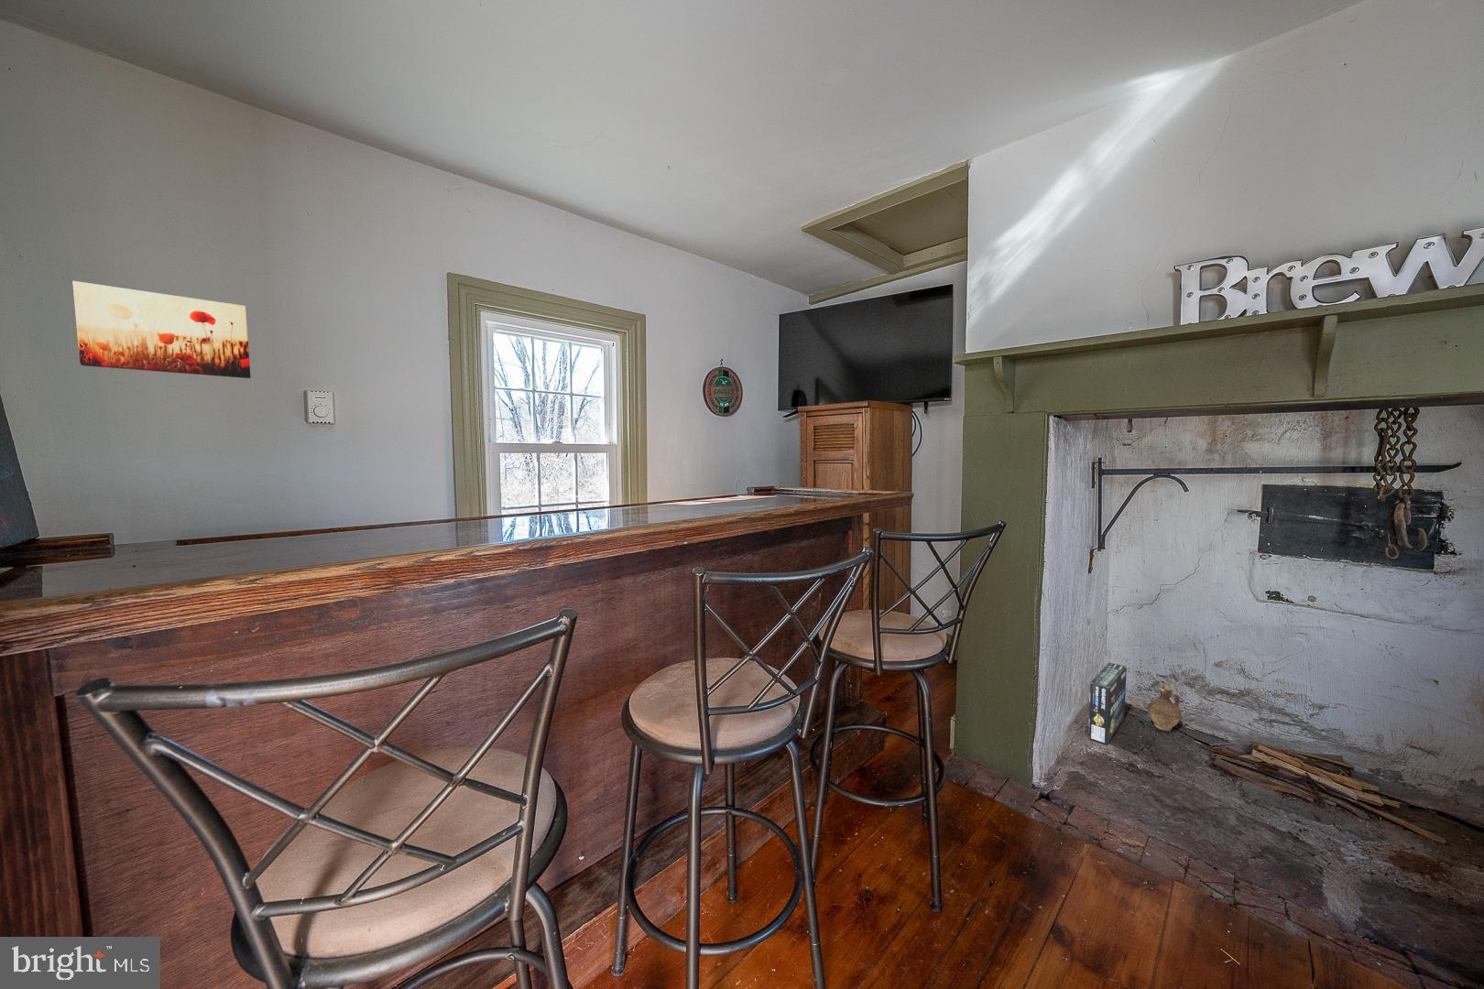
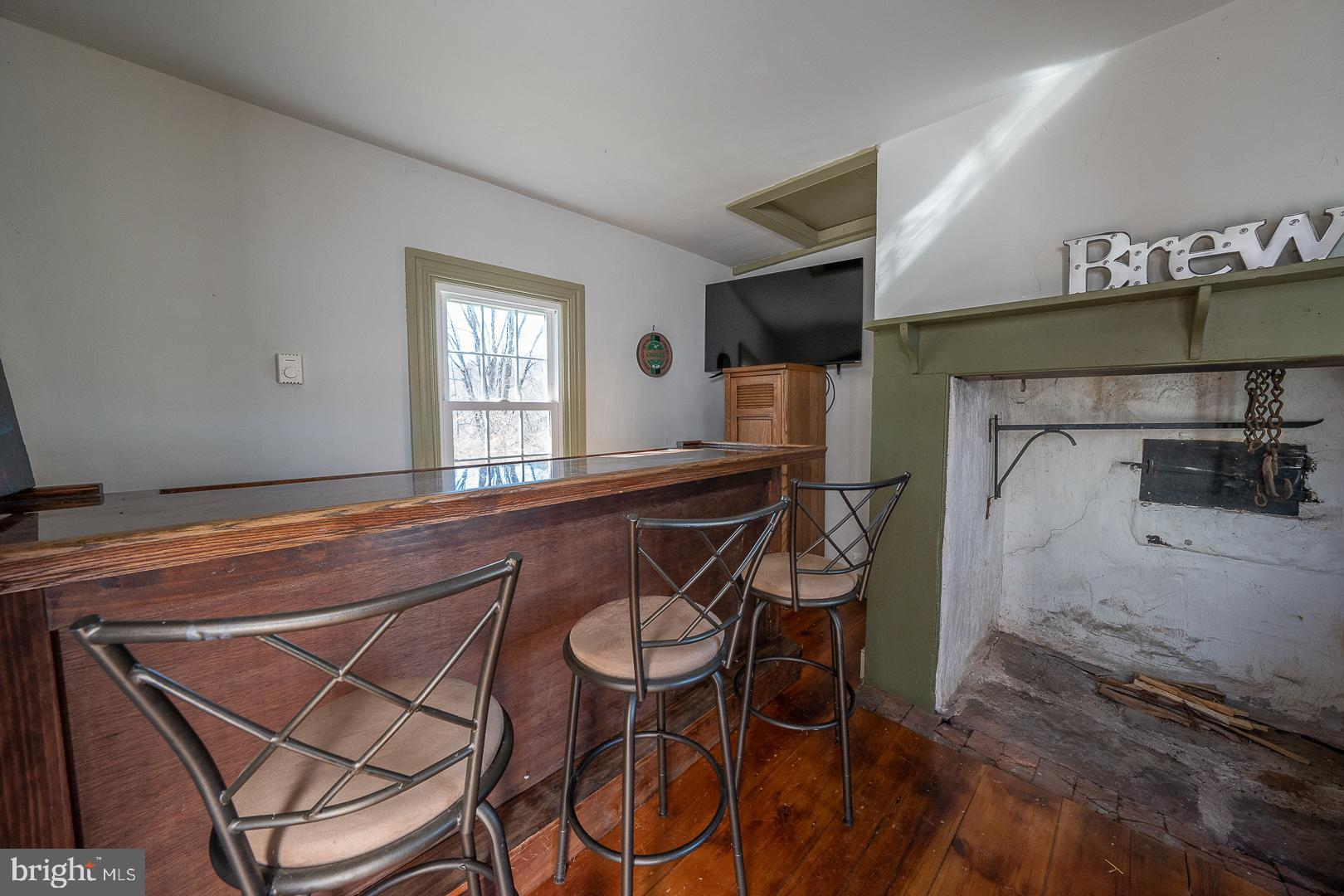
- wall art (169, 333)
- ceramic jug (1164, 708)
- box (1107, 701)
